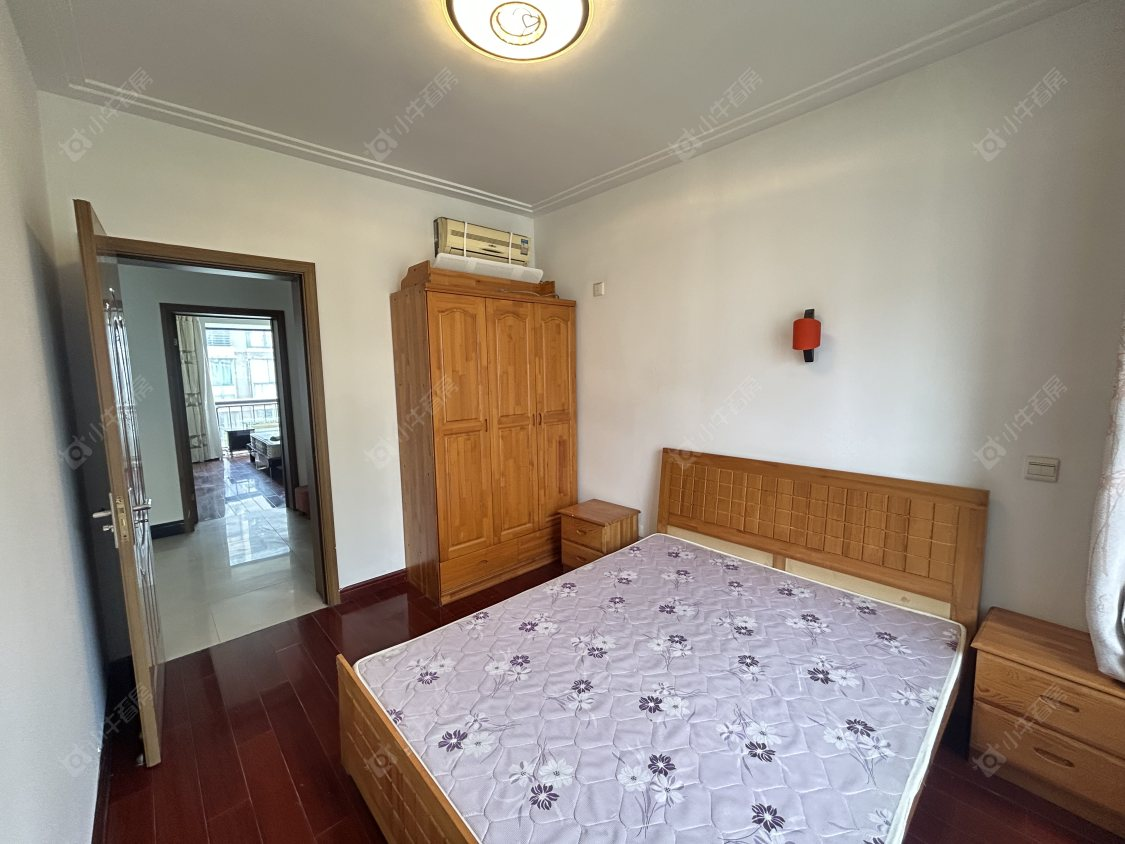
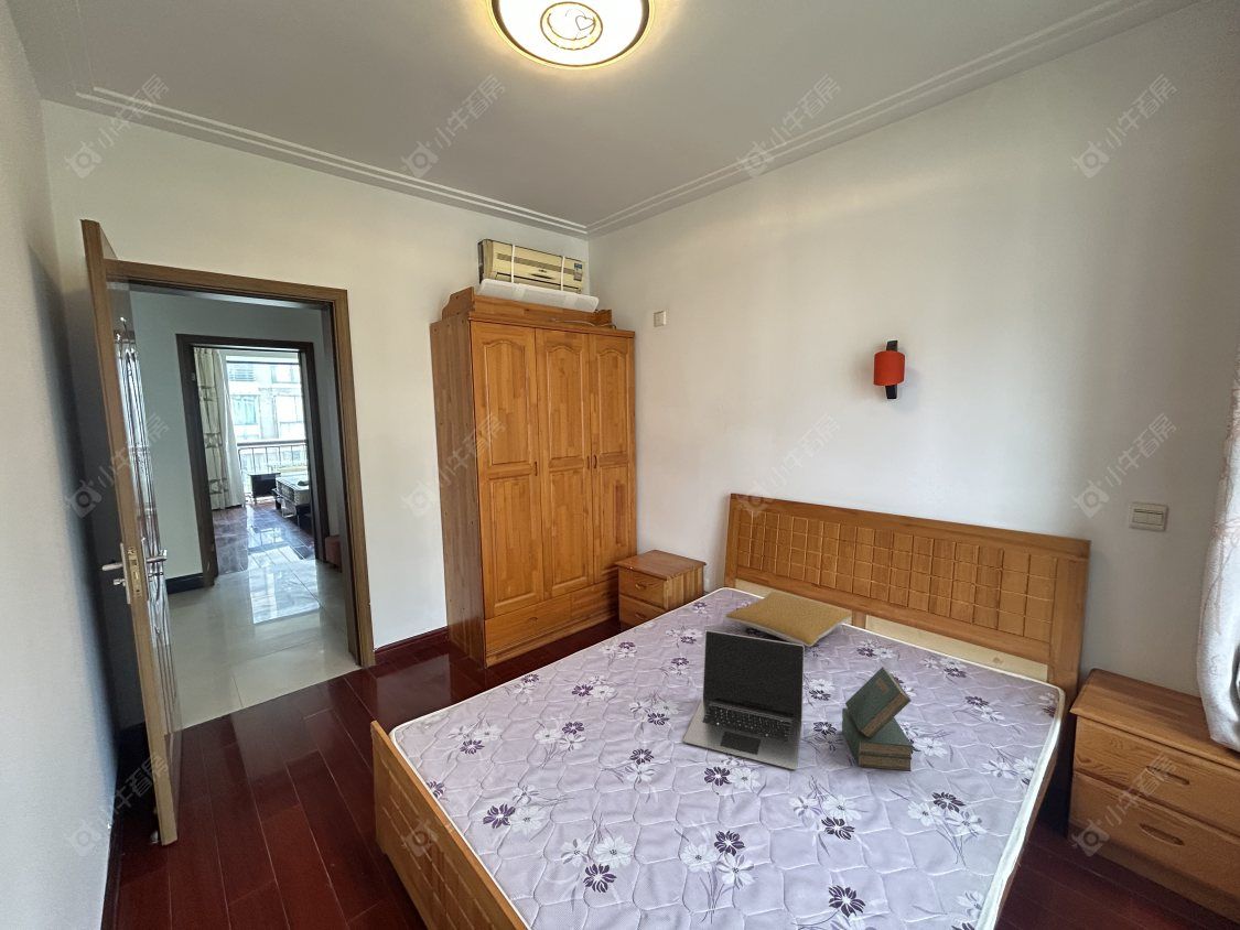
+ laptop (745, 692)
+ pillow (788, 616)
+ book (875, 714)
